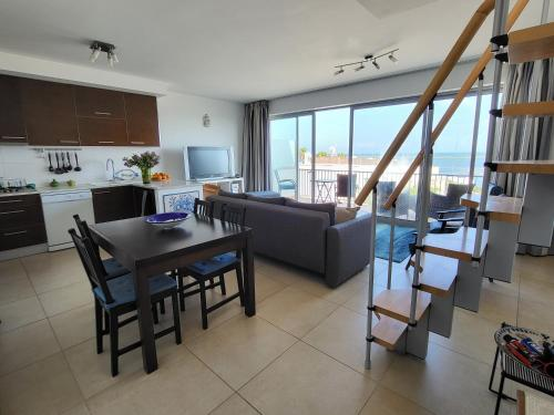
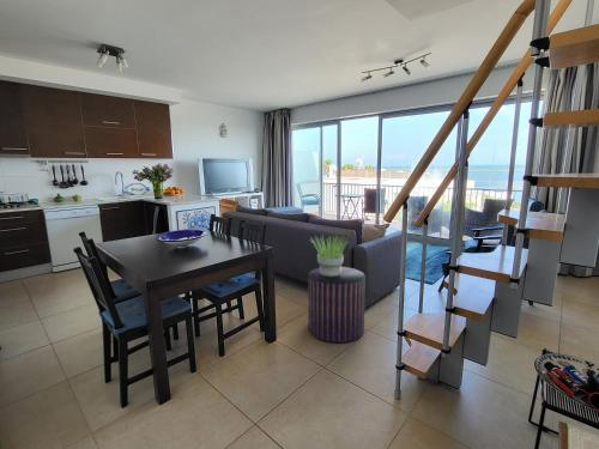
+ pouf (335, 301)
+ potted plant (329, 255)
